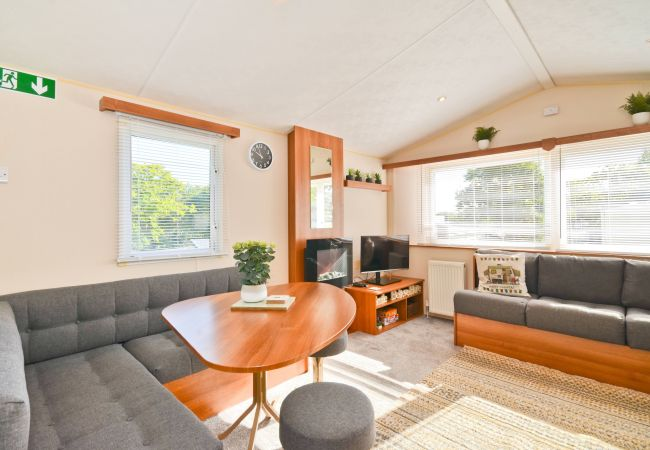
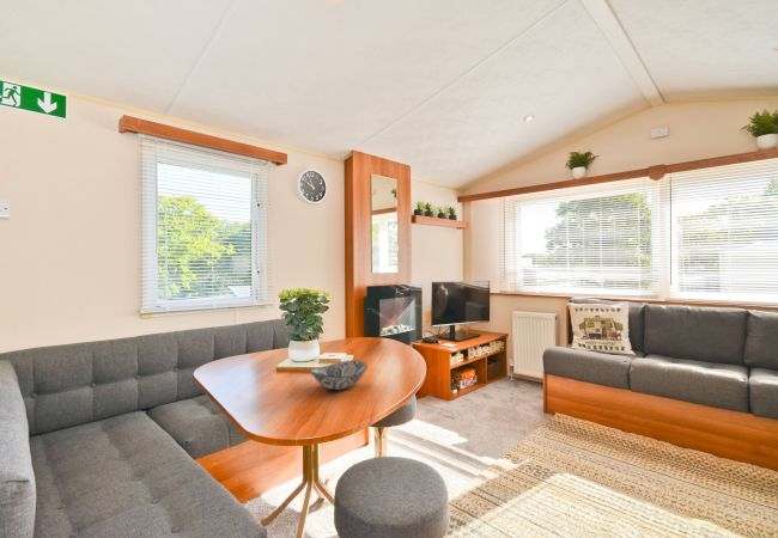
+ decorative bowl (339, 377)
